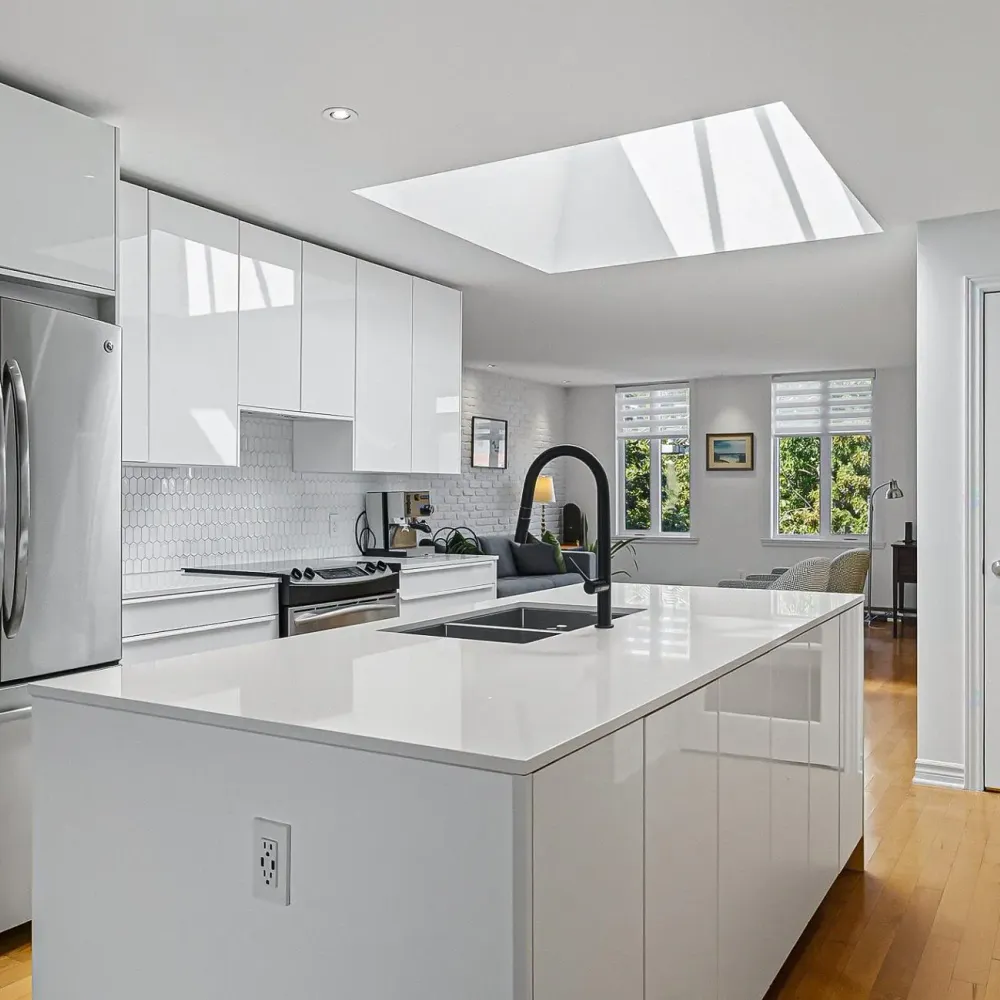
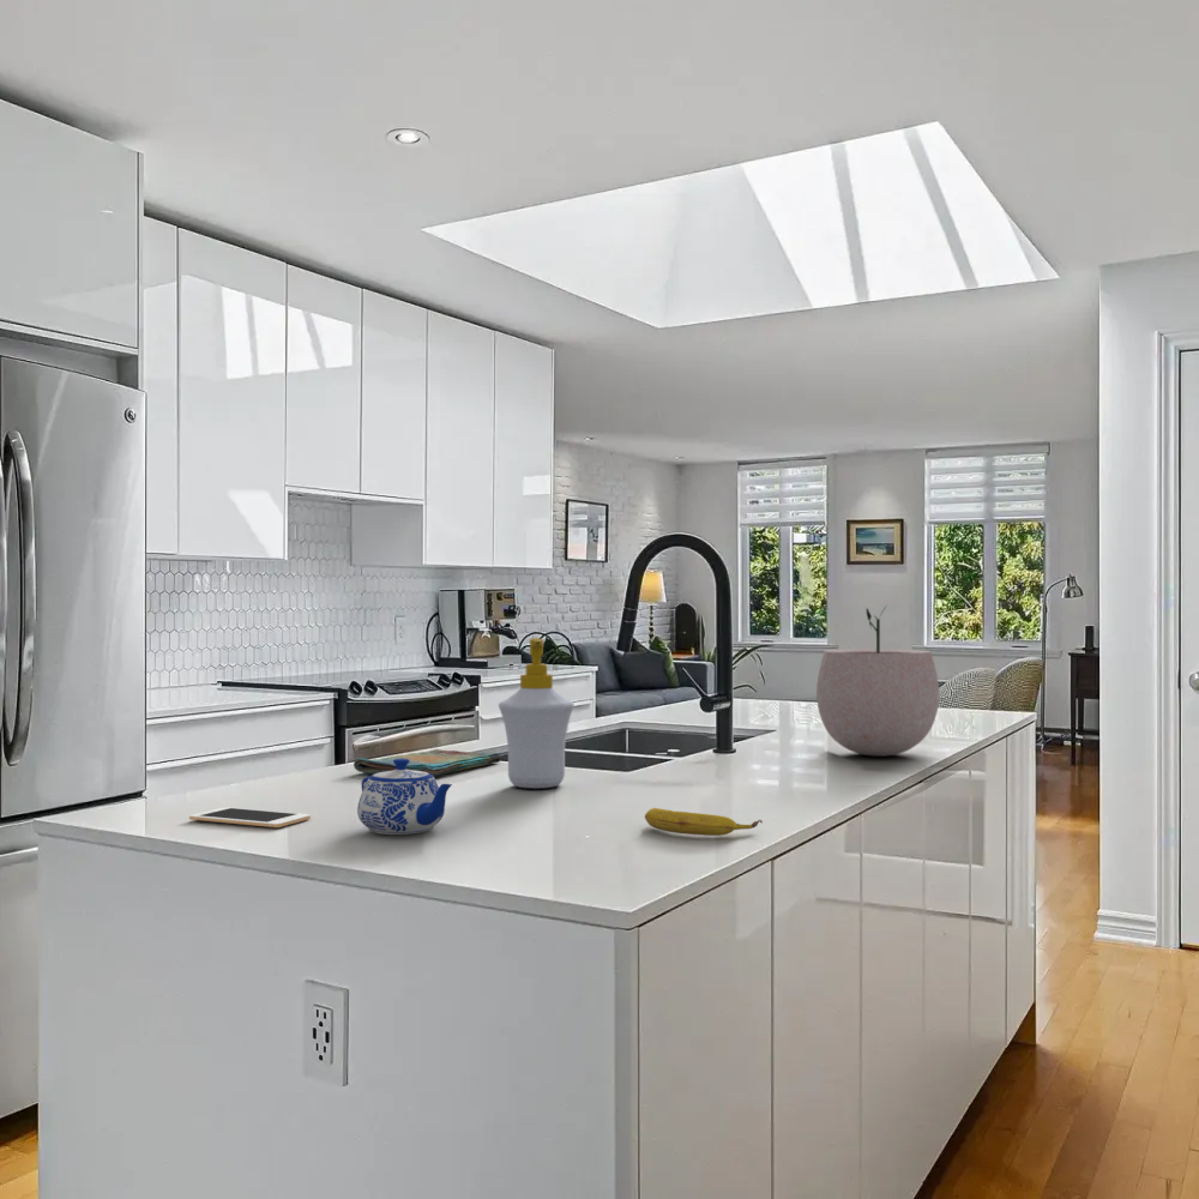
+ teapot (405, 795)
+ plant pot (876, 679)
+ cell phone (249, 817)
+ soap bottle (536, 711)
+ banana (695, 819)
+ dish towel (428, 760)
